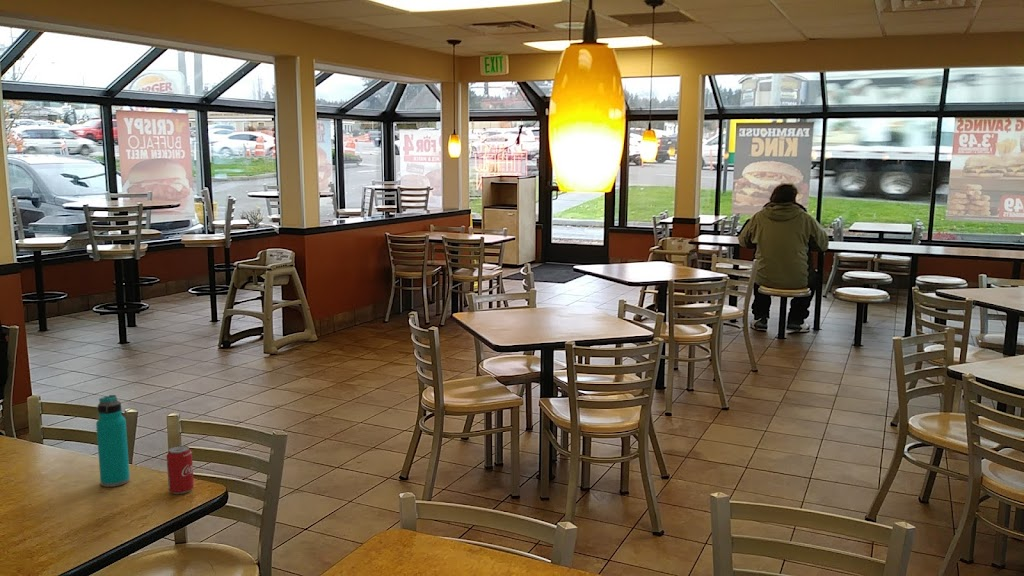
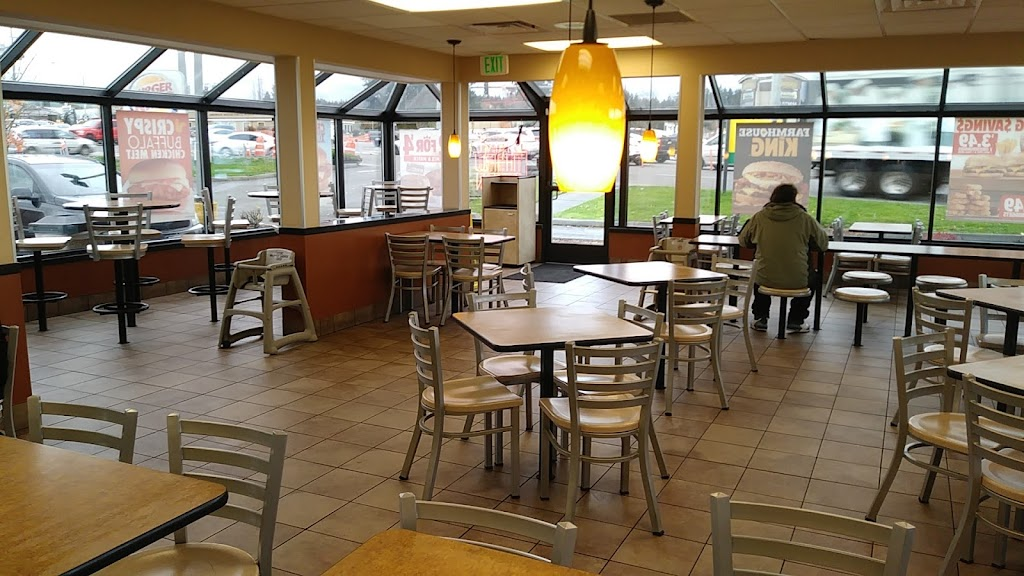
- beverage can (180, 469)
- water bottle (112, 439)
